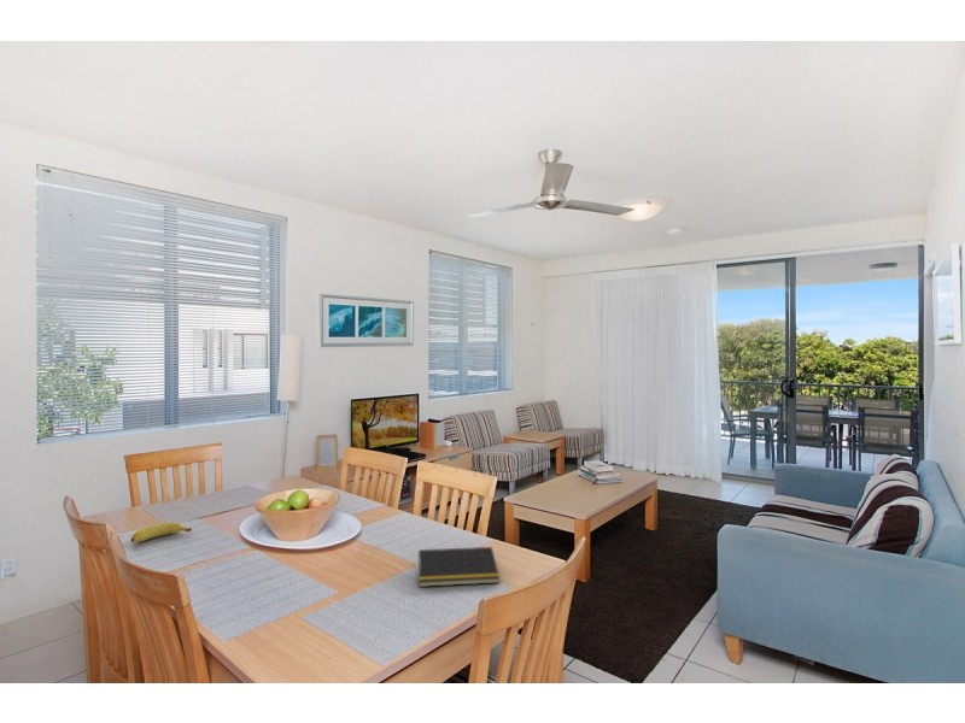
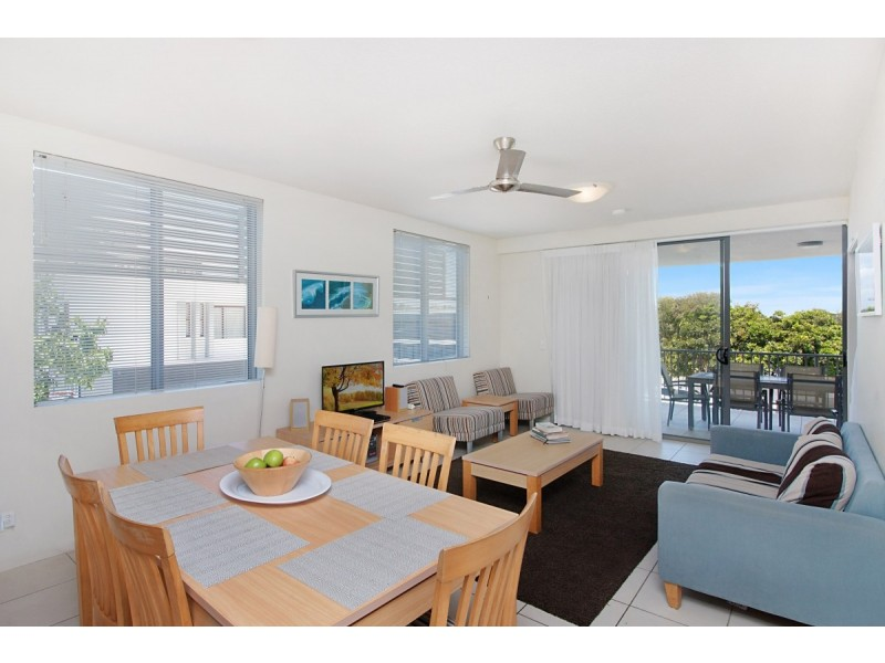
- banana (158, 533)
- notepad (457, 565)
